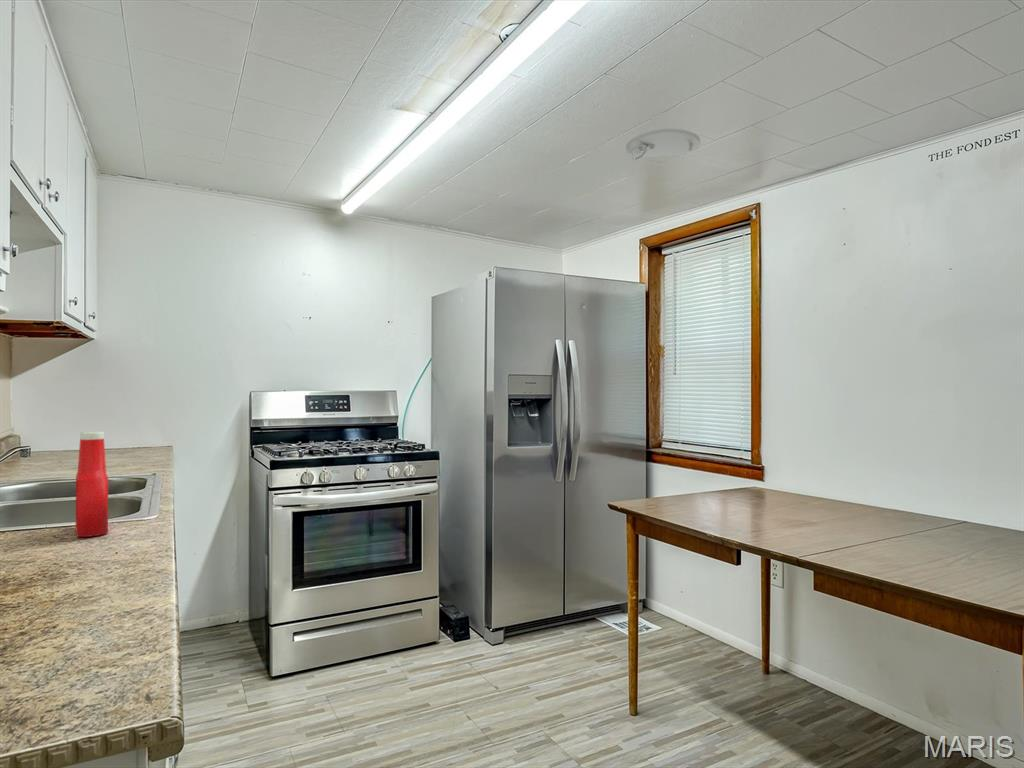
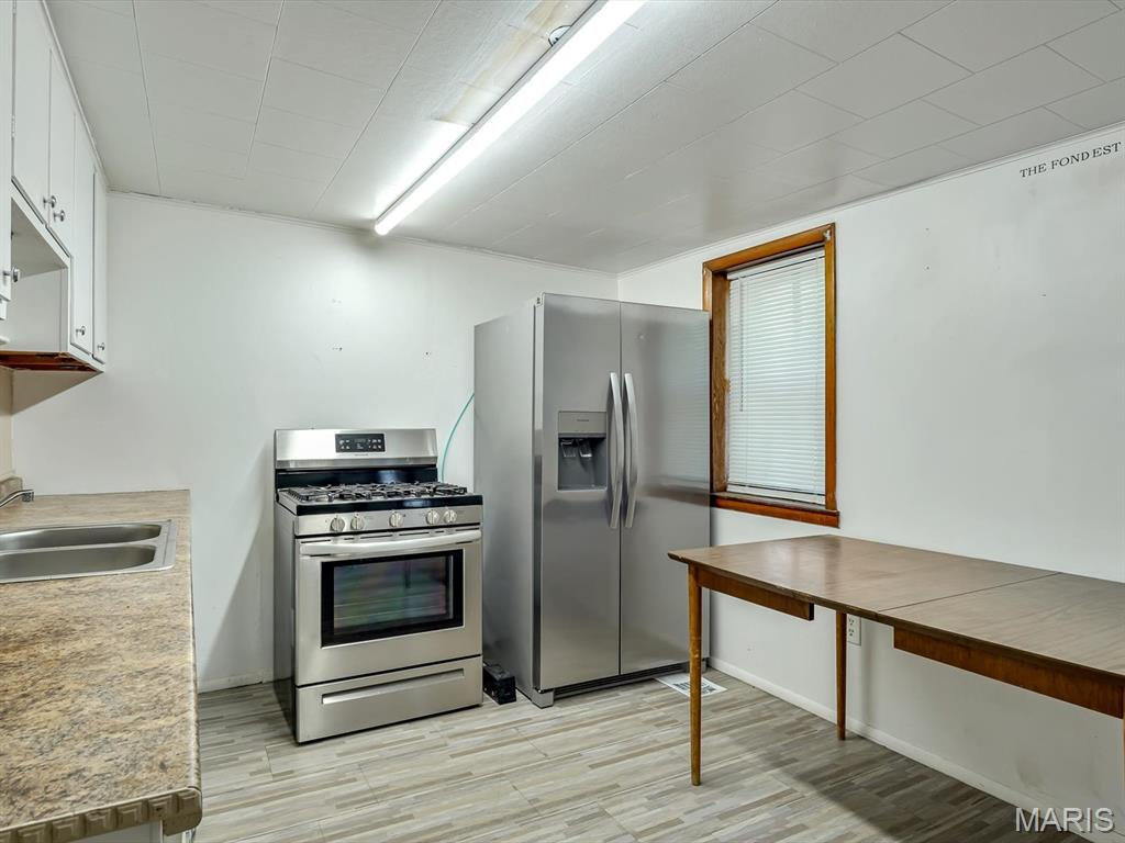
- soap bottle (91, 481)
- smoke detector (662, 147)
